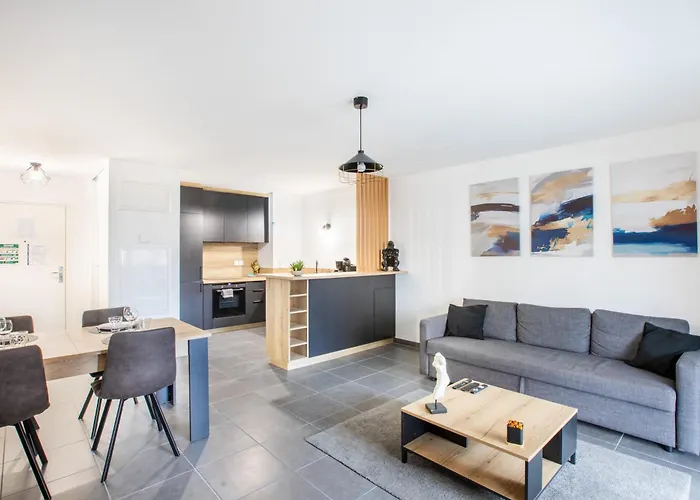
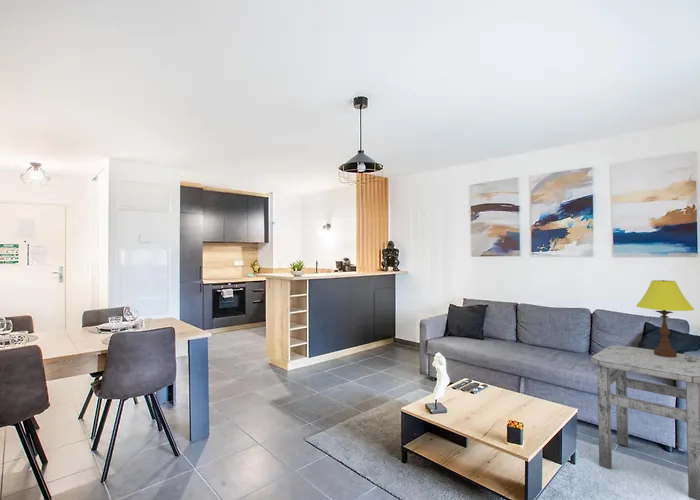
+ table lamp (664, 317)
+ side table (653, 413)
